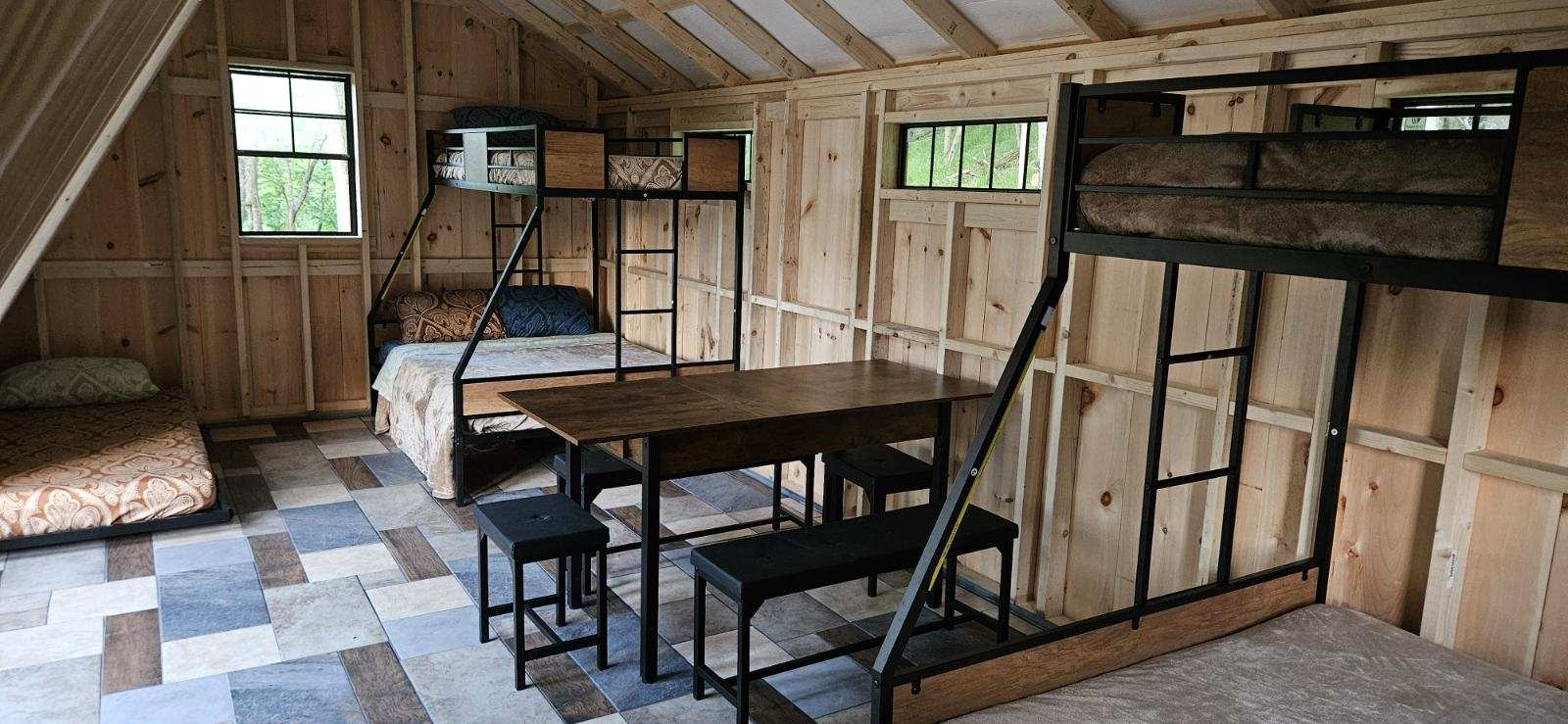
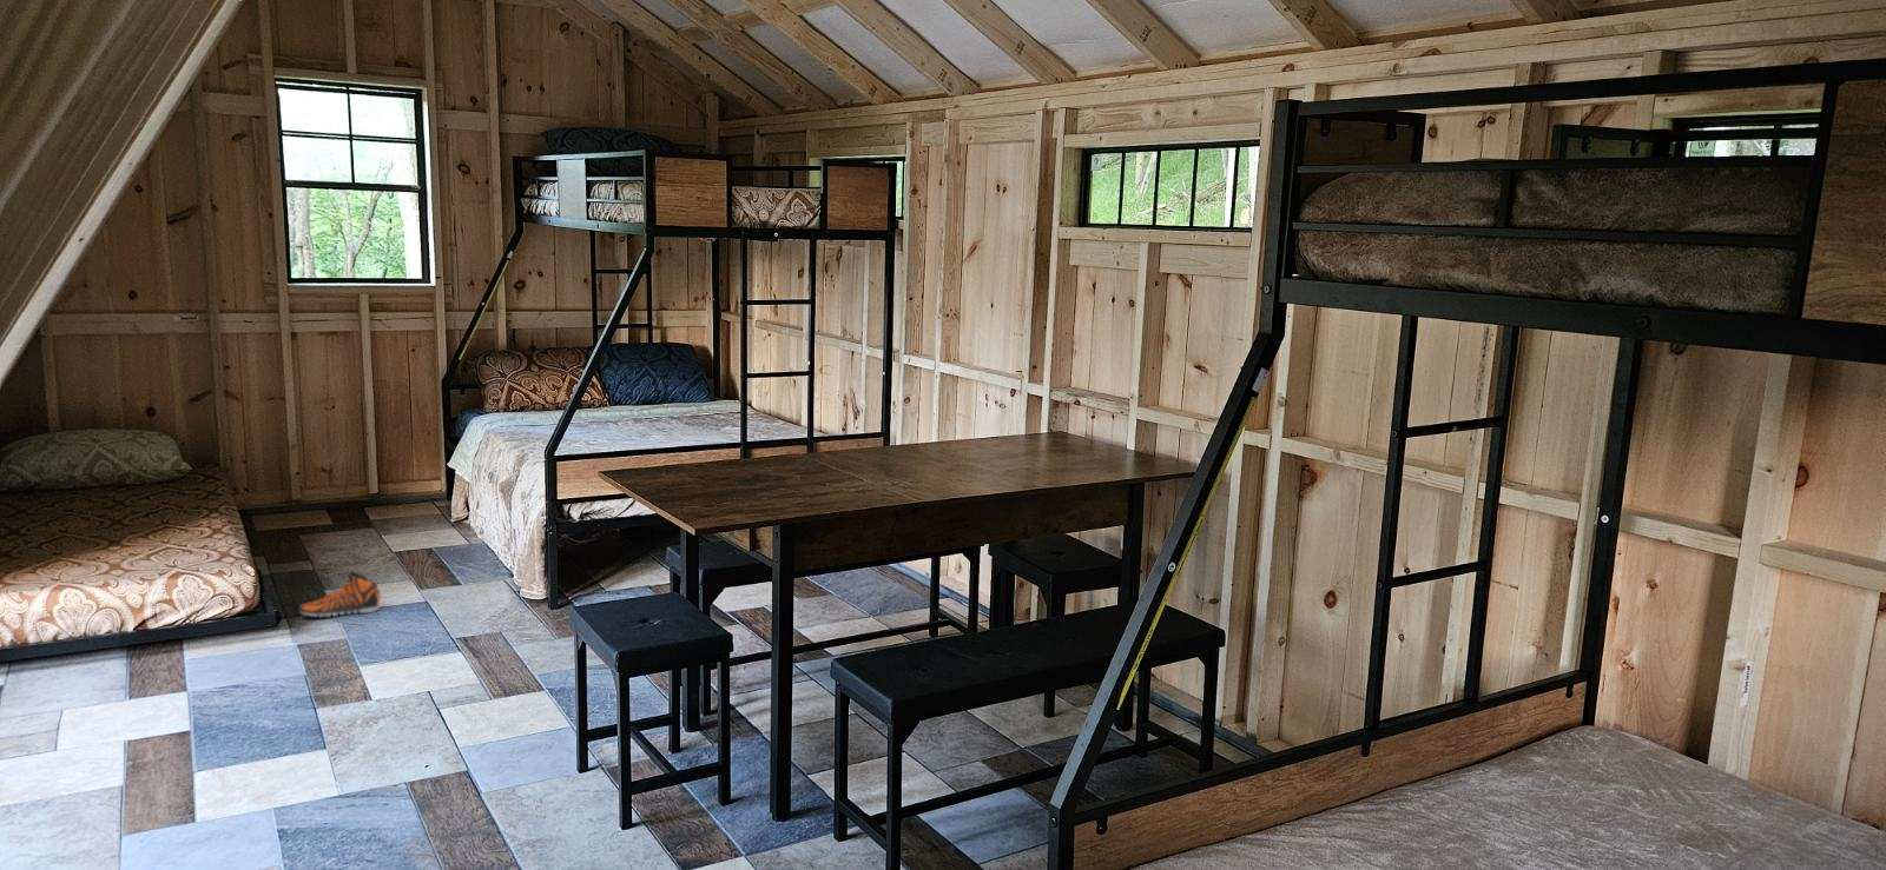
+ sneaker (339, 592)
